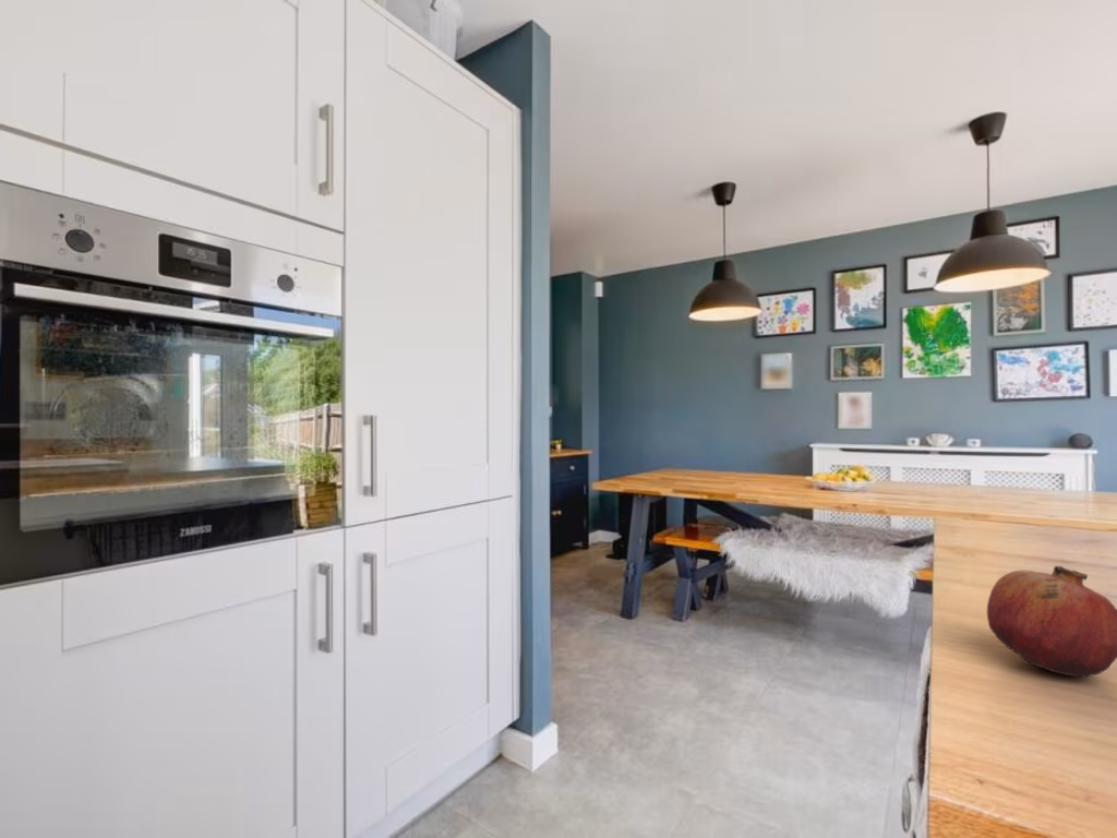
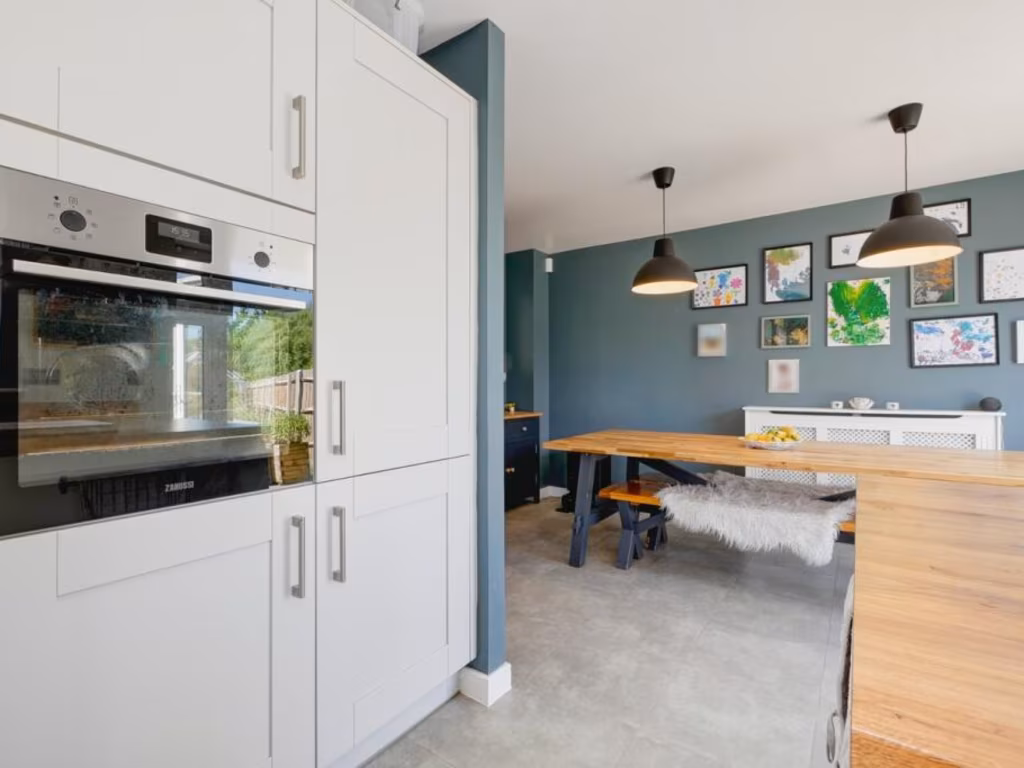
- fruit (1049, 614)
